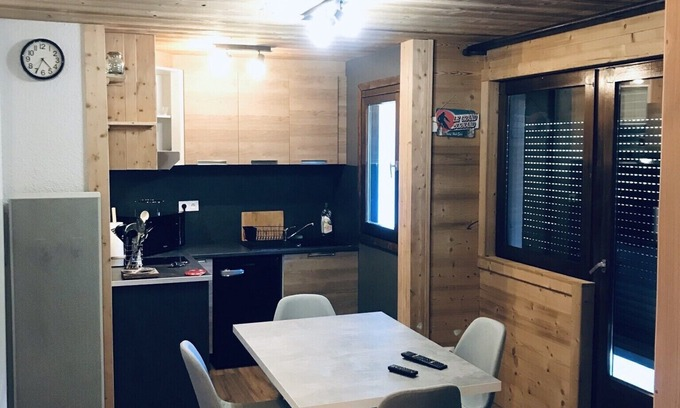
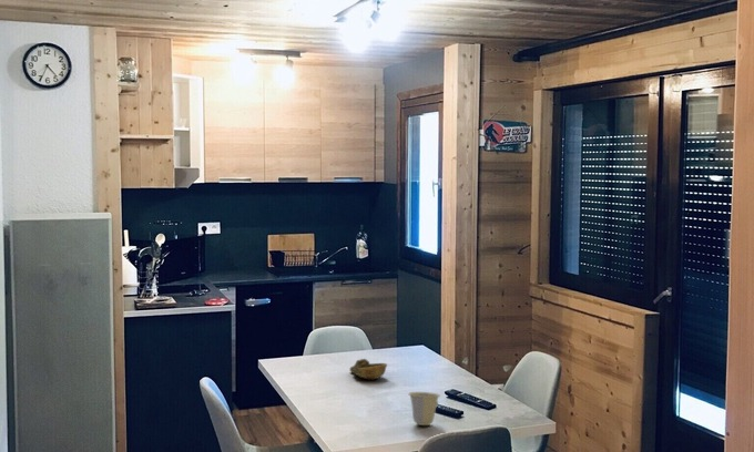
+ decorative bowl (365, 368)
+ cup (424, 408)
